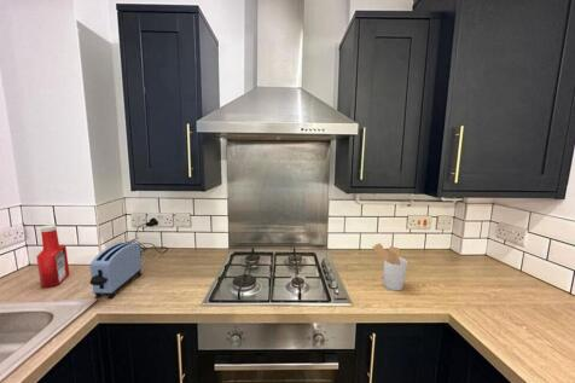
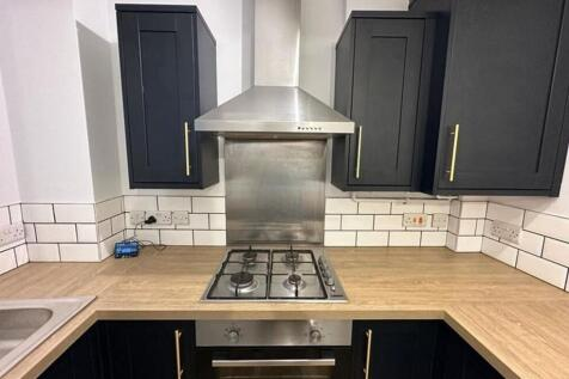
- soap bottle (52, 254)
- utensil holder (388, 265)
- toaster (117, 266)
